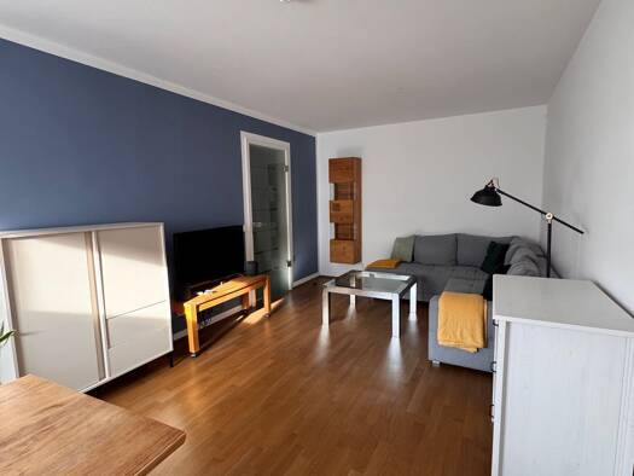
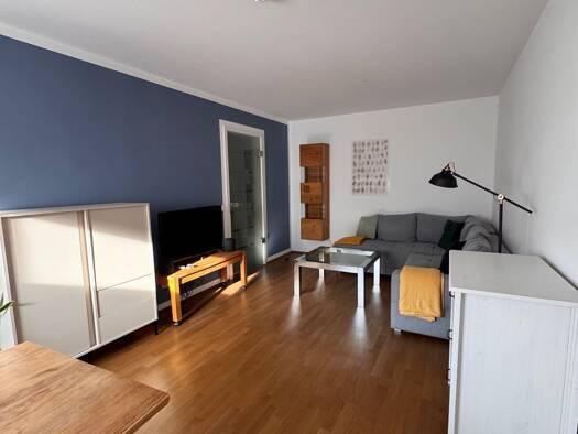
+ wall art (370, 167)
